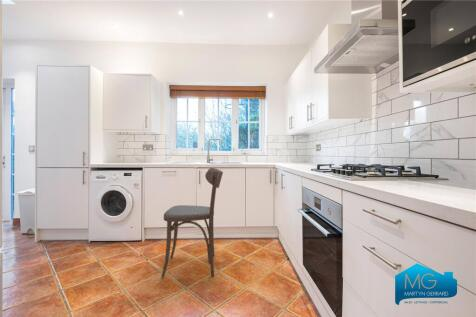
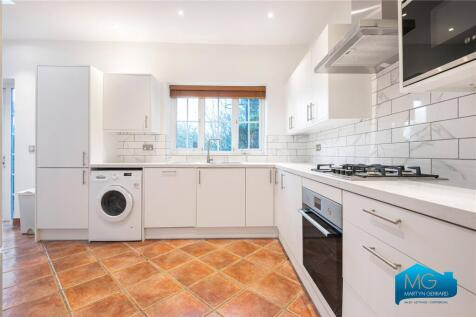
- dining chair (194, 217)
